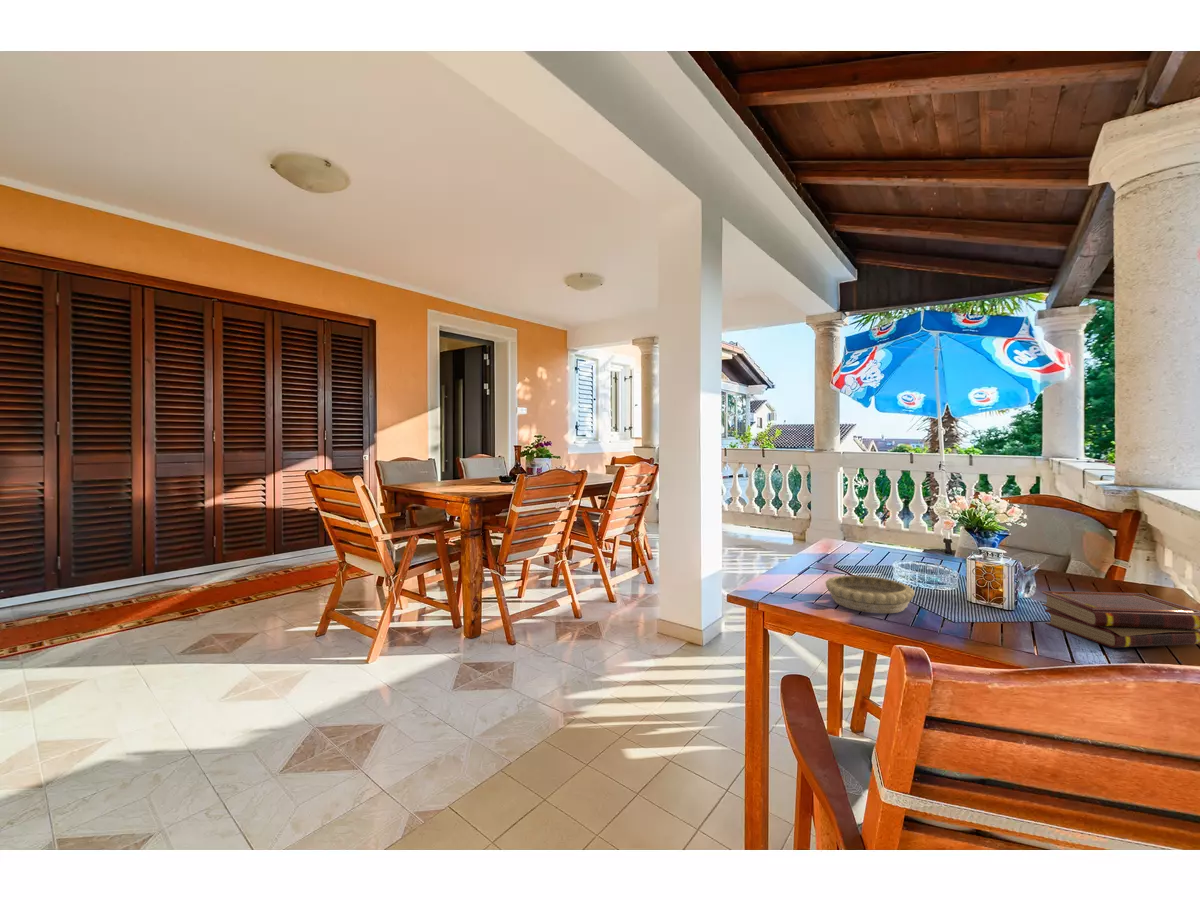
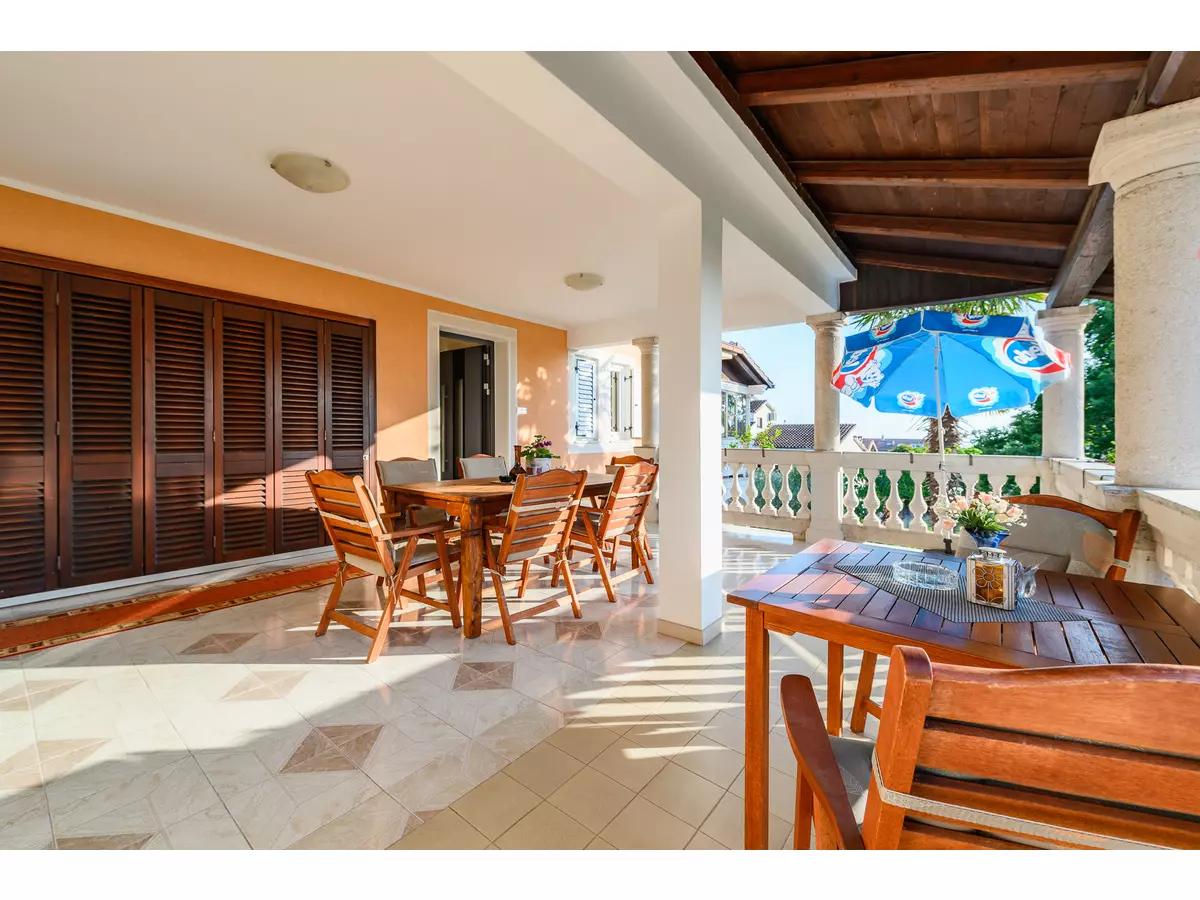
- book set (1126, 618)
- decorative bowl (868, 593)
